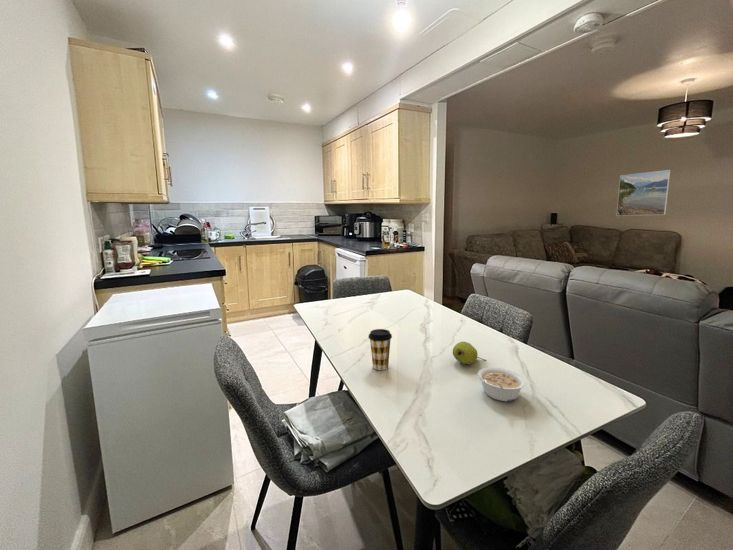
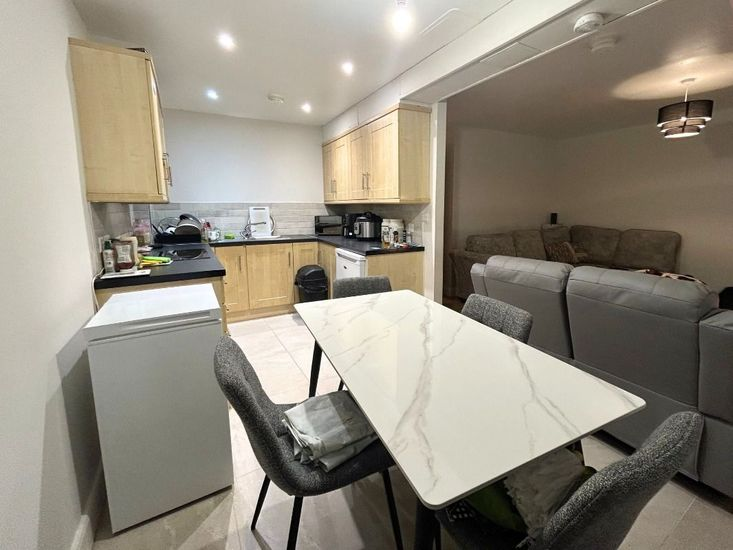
- legume (502, 384)
- coffee cup (380, 349)
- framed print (641, 194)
- fruit (468, 352)
